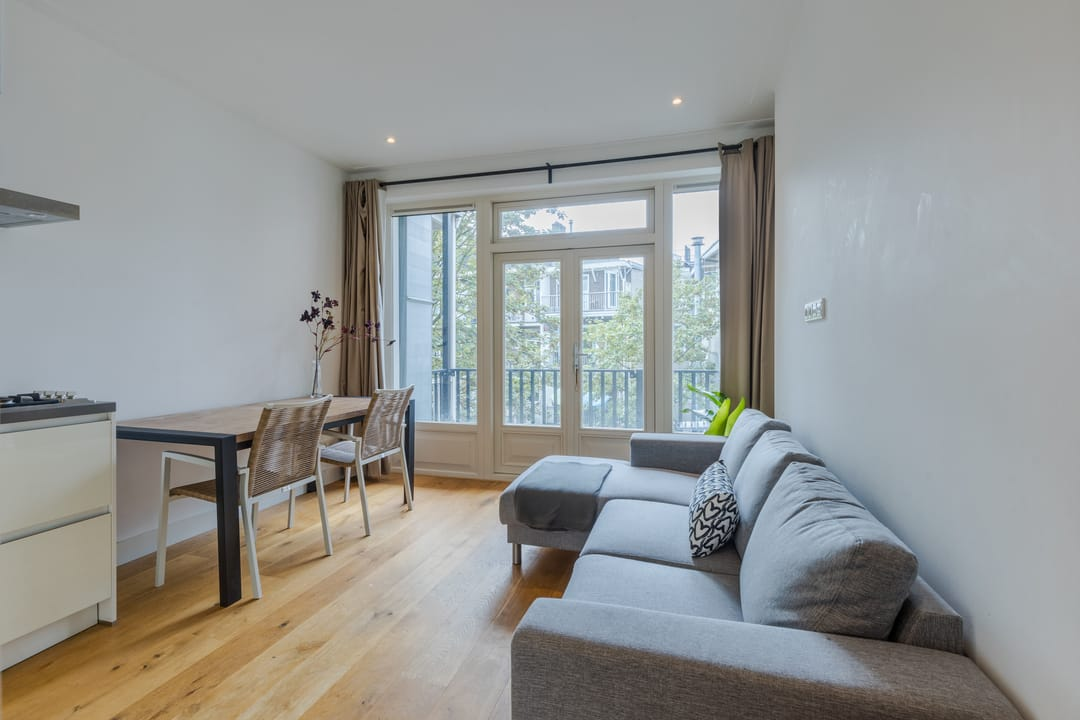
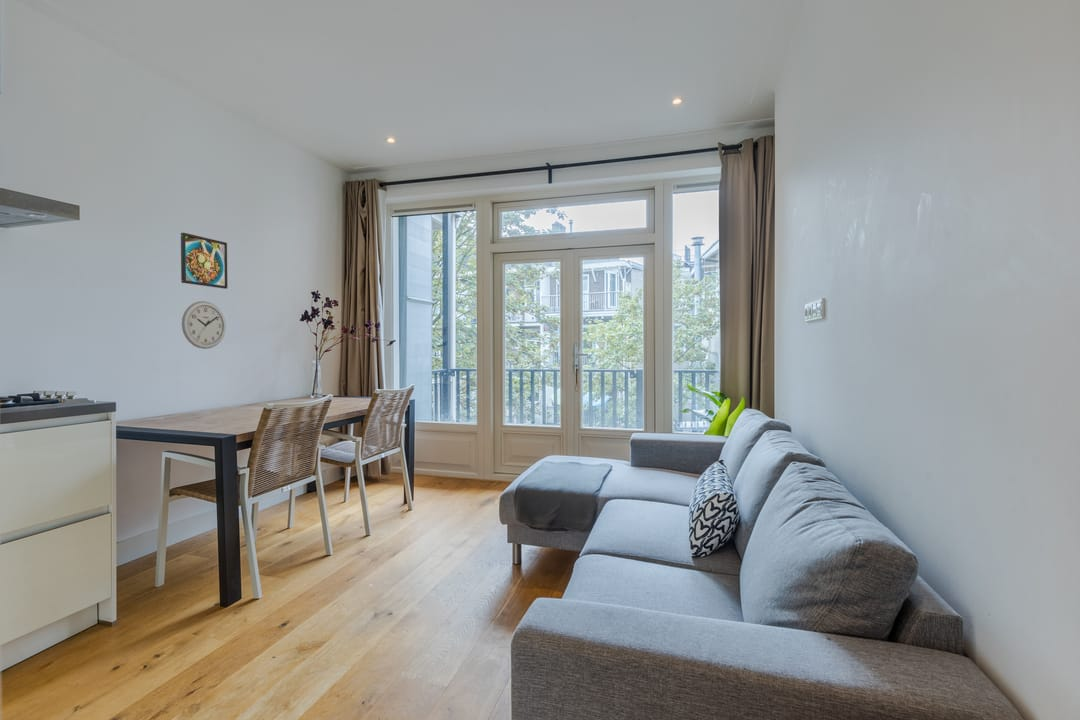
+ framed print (205, 261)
+ wall clock (205, 325)
